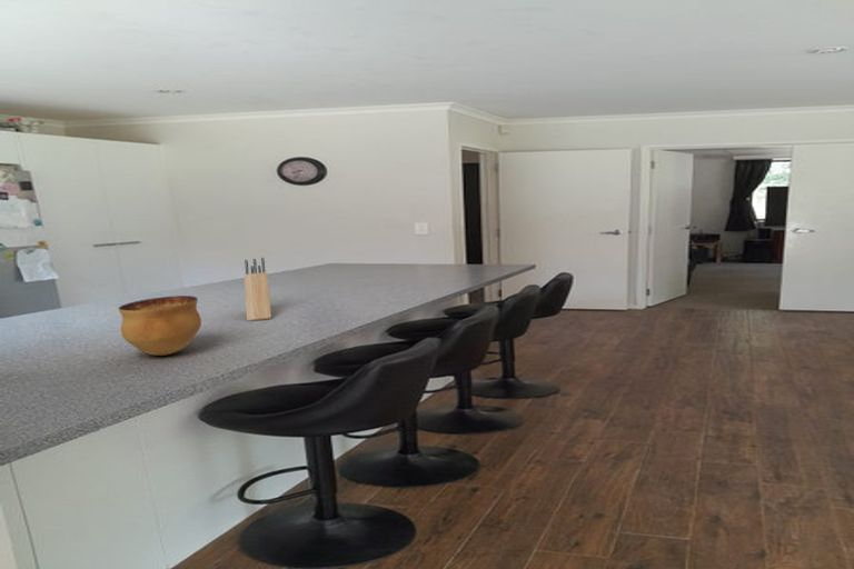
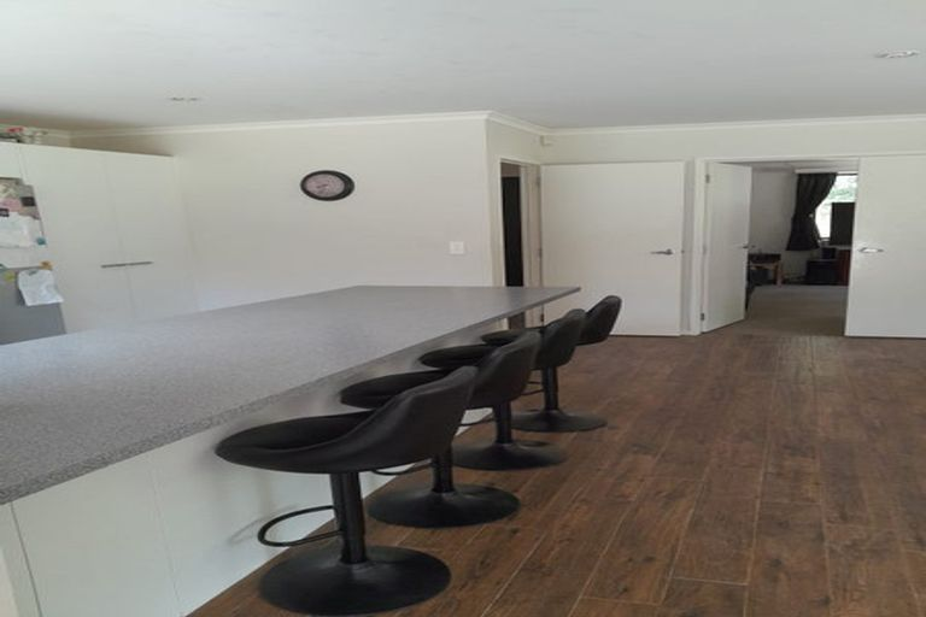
- knife block (256, 287)
- bowl (162, 328)
